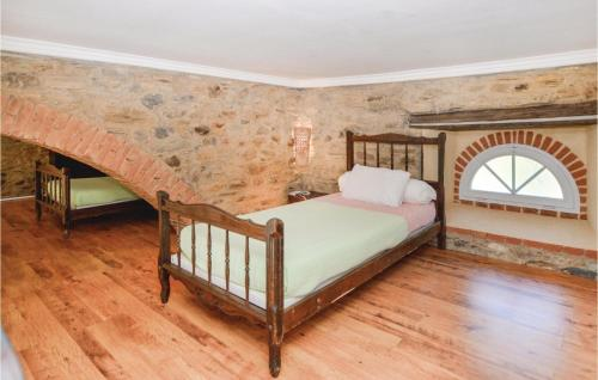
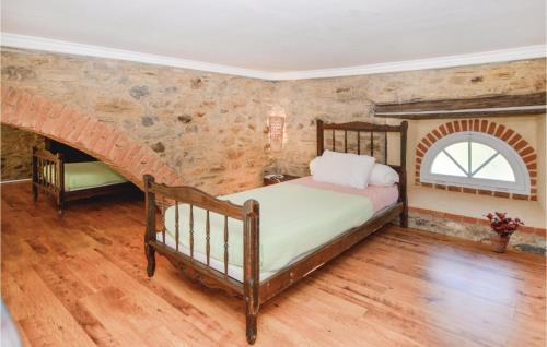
+ potted plant (502, 232)
